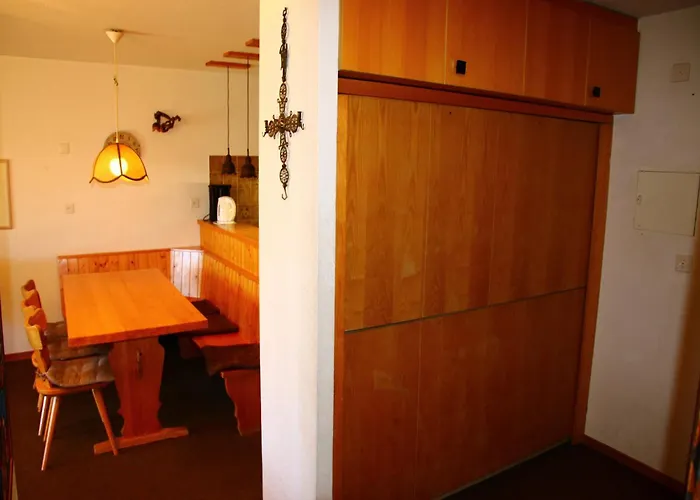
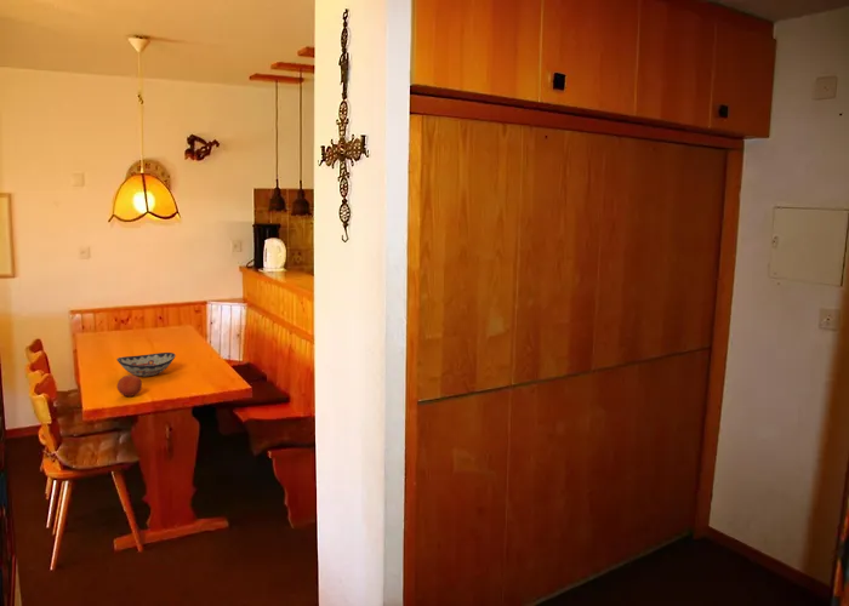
+ decorative bowl (147, 365)
+ fruit (130, 384)
